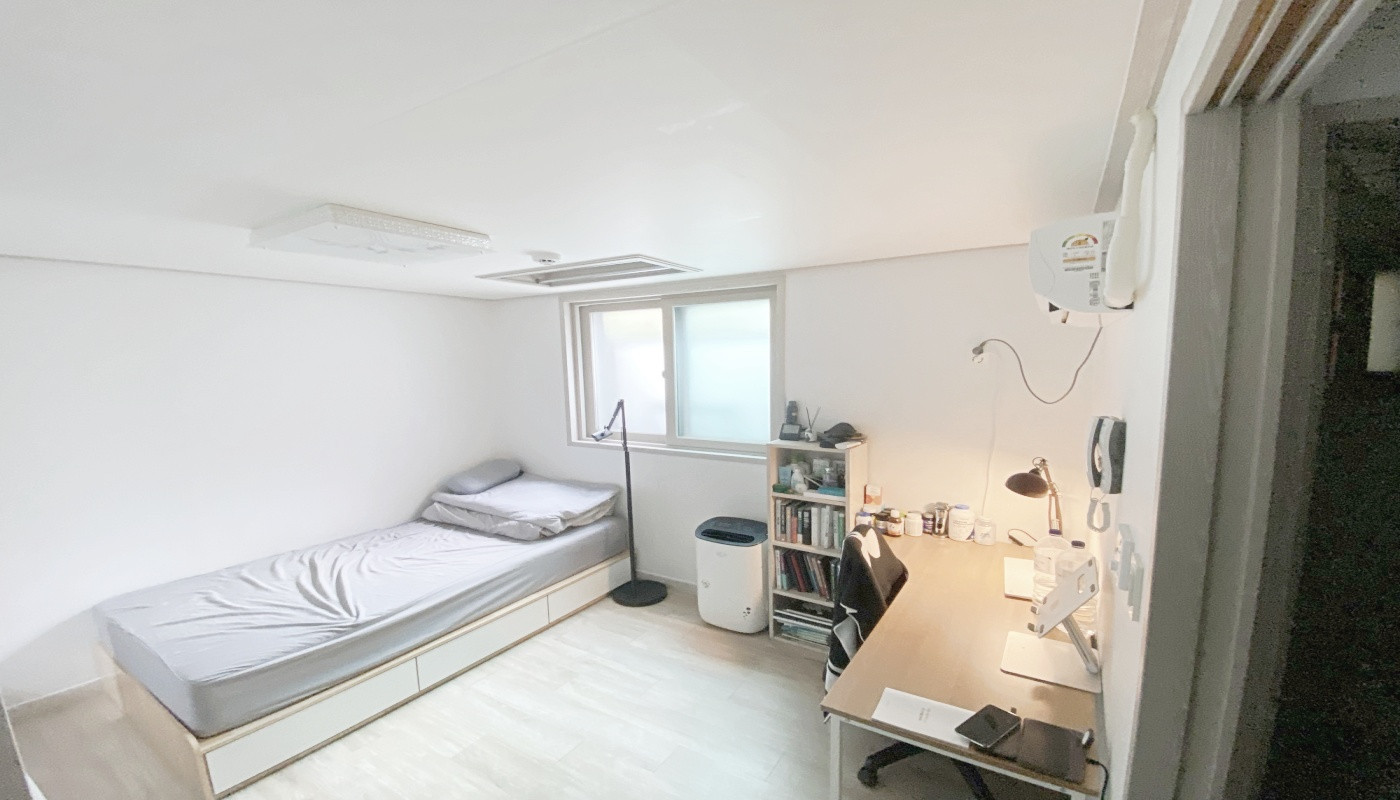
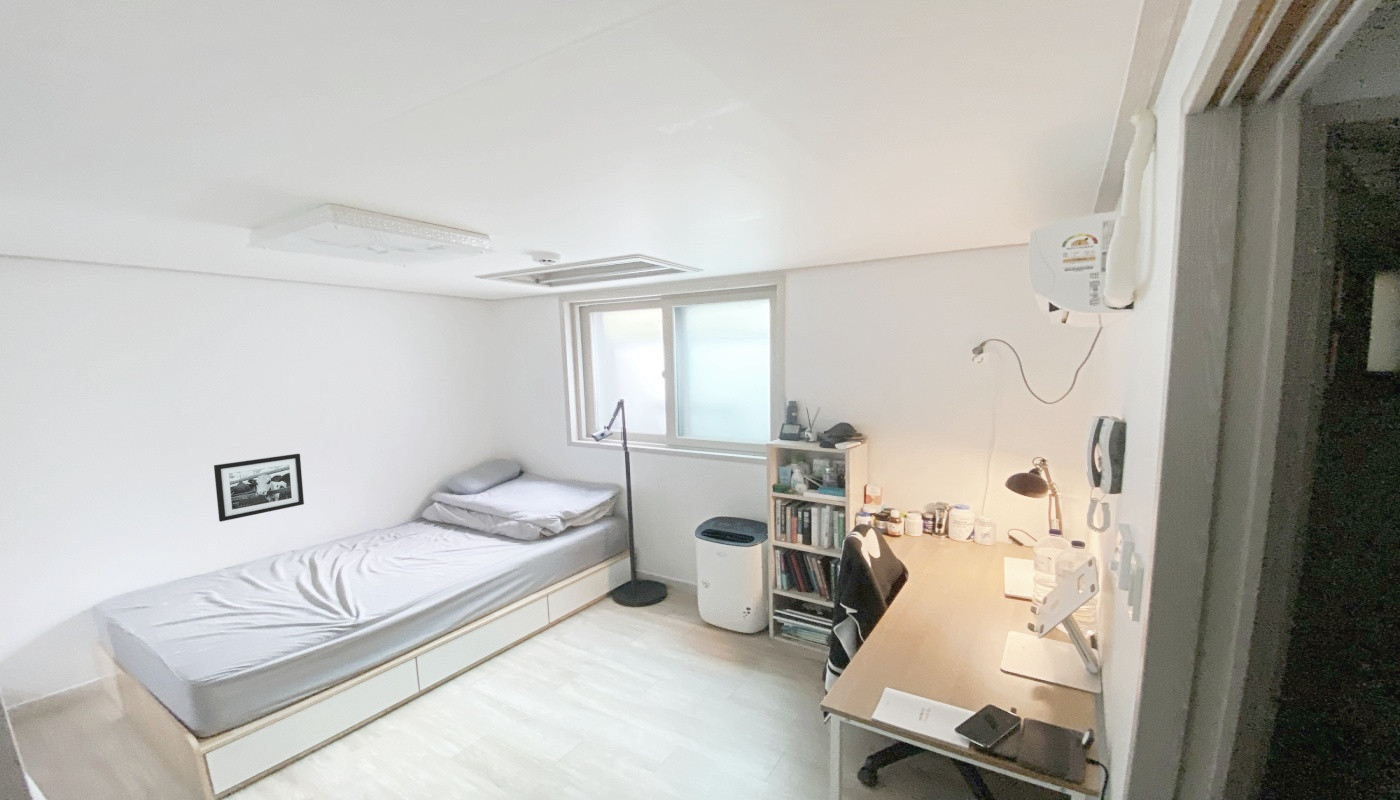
+ picture frame (261, 485)
